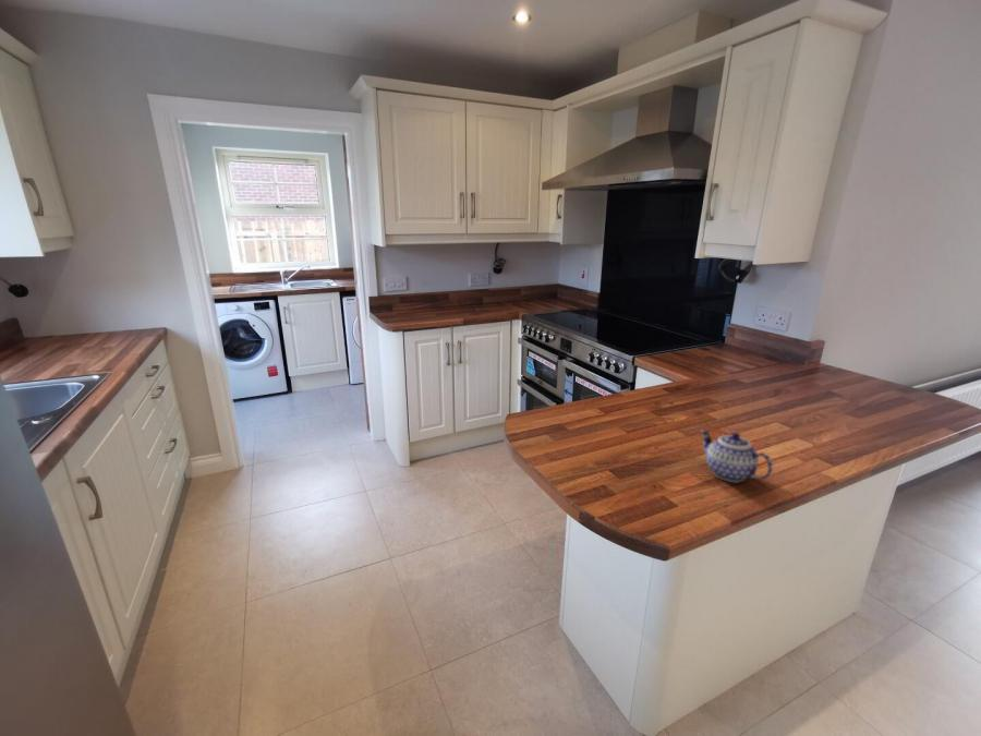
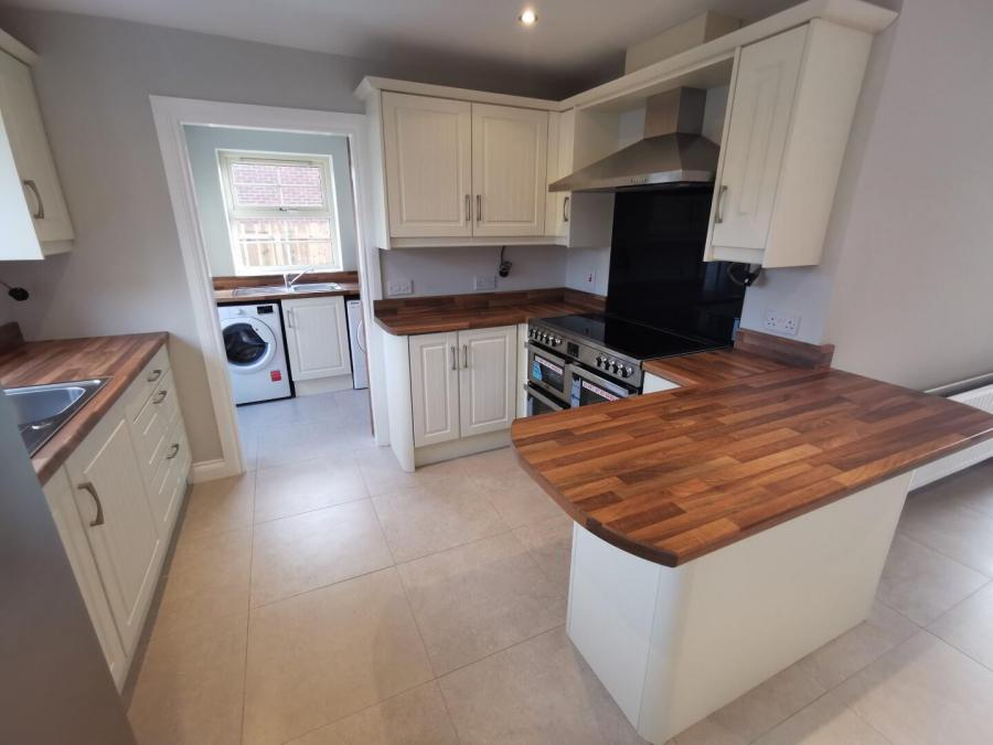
- teapot (732, 454)
